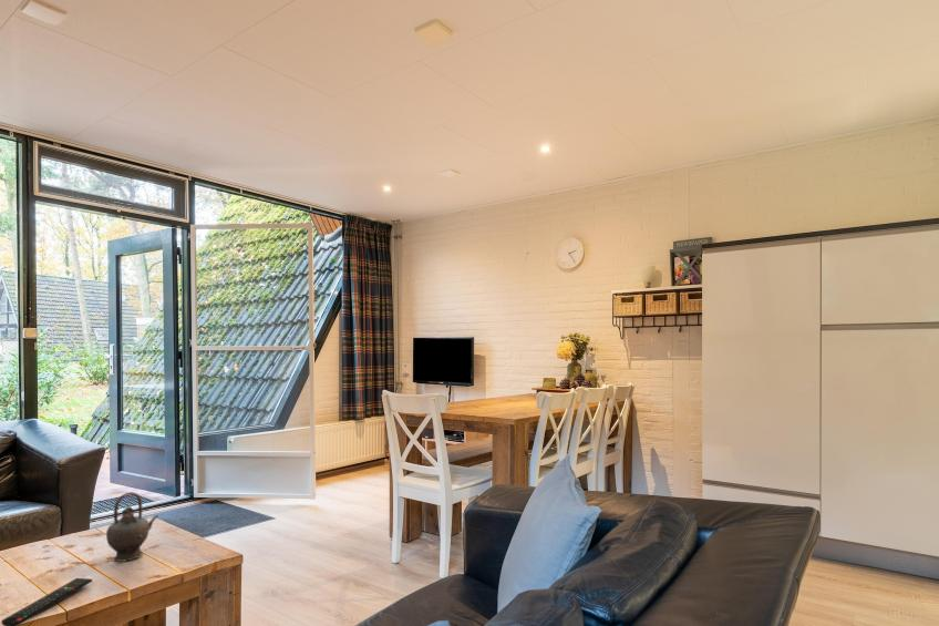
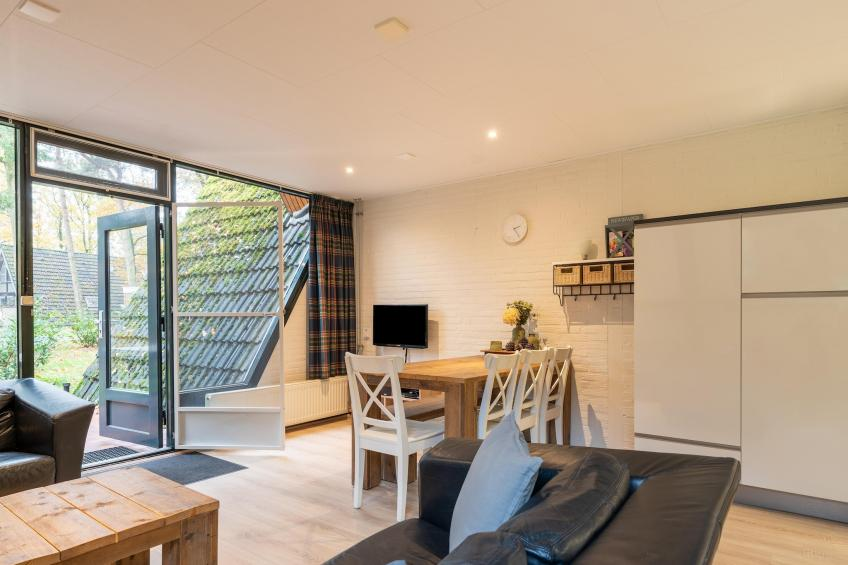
- remote control (49, 601)
- teapot (133, 524)
